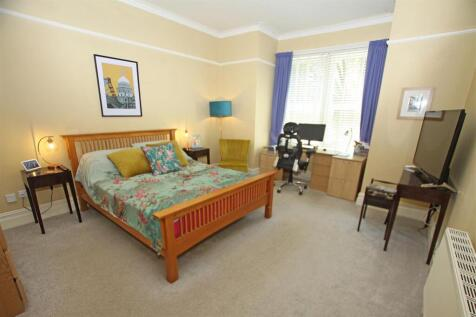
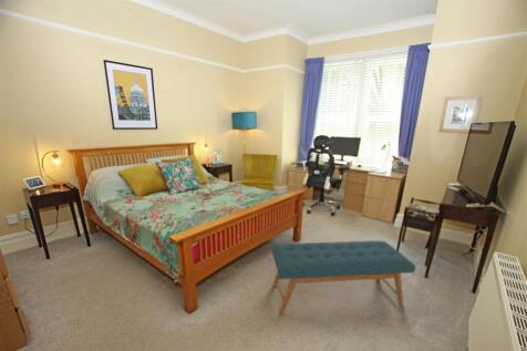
+ bench (337, 272)
